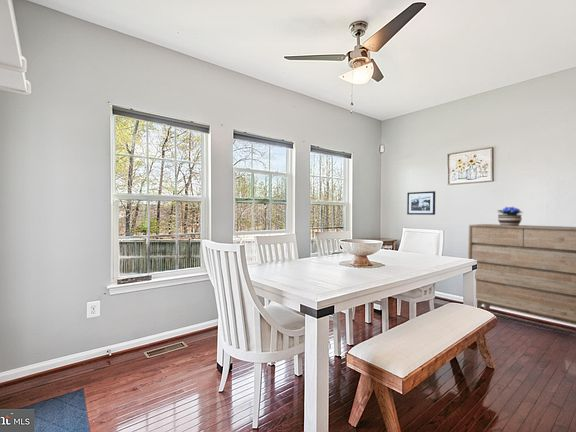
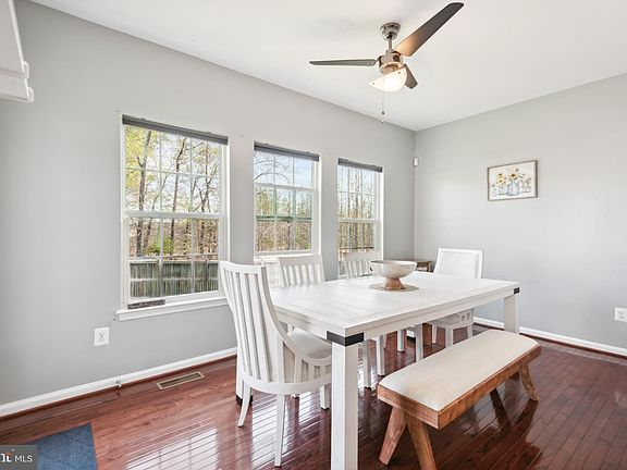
- picture frame (420, 203)
- potted flower (509, 215)
- dresser (529, 275)
